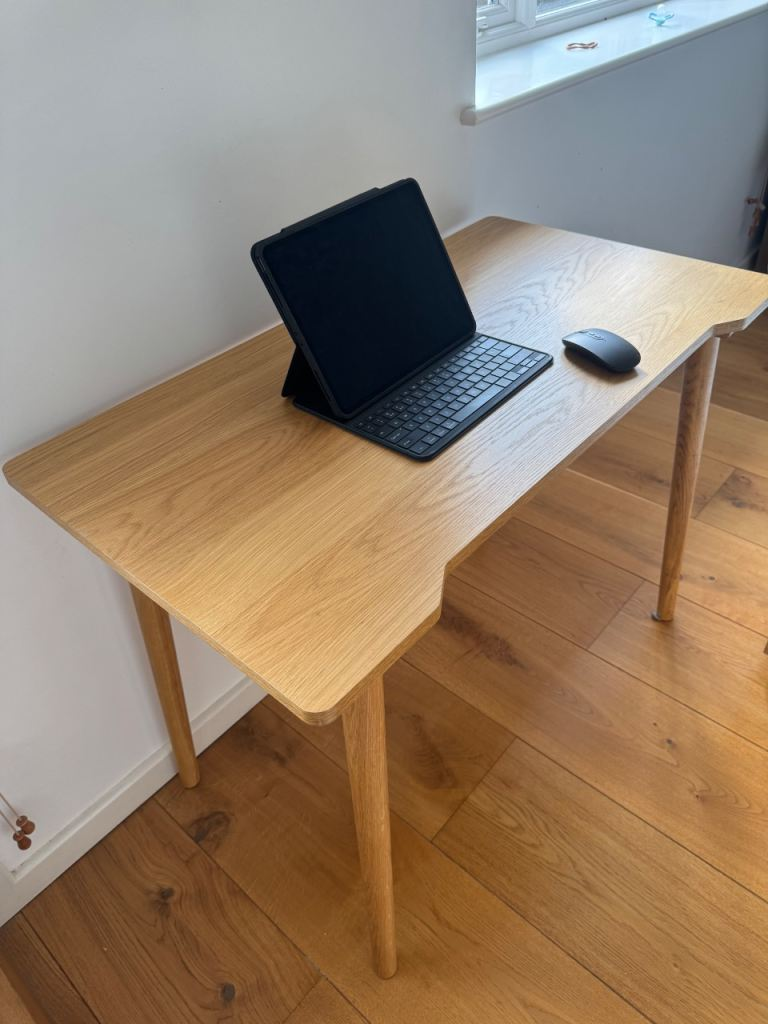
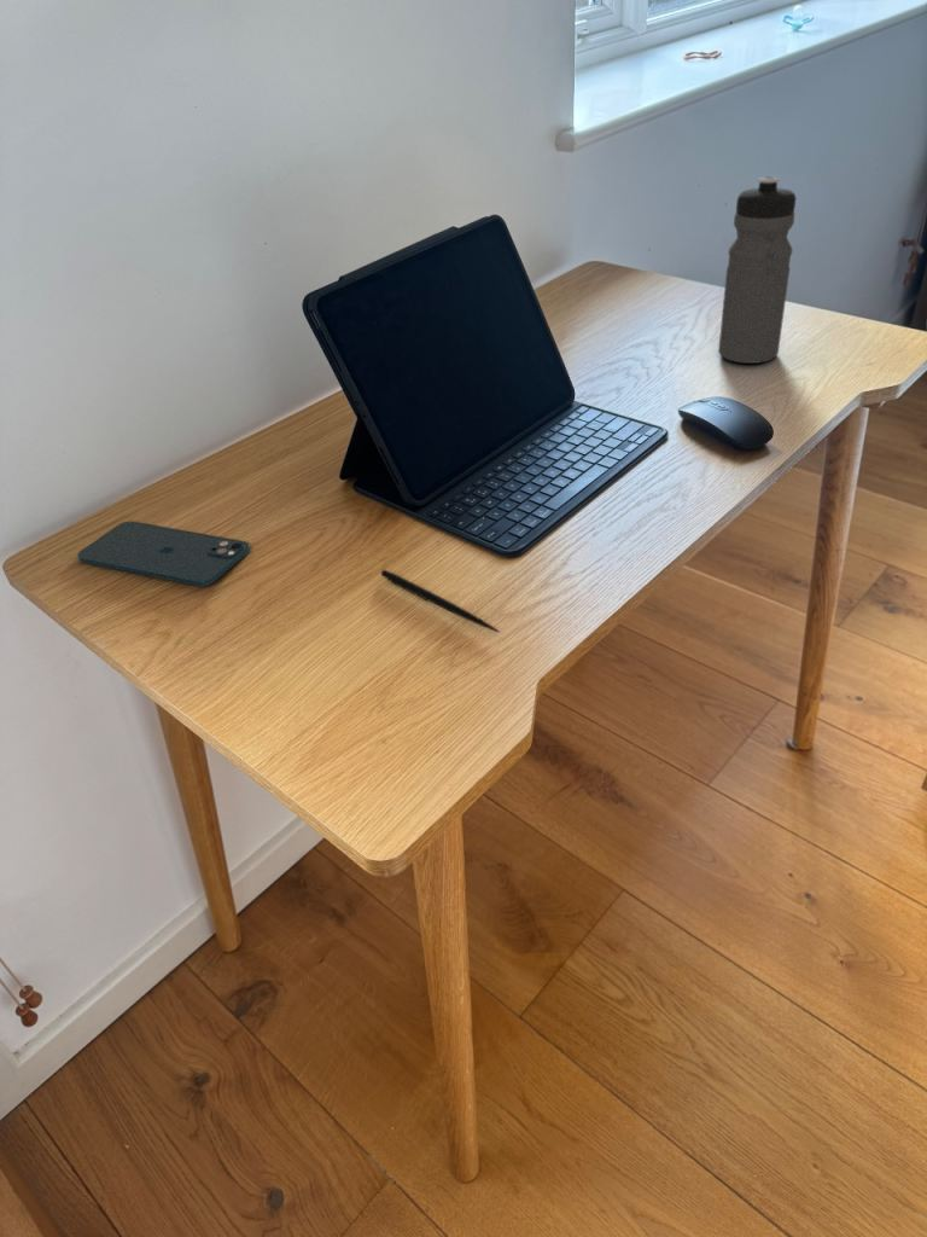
+ water bottle (757, 271)
+ smartphone (163, 551)
+ pen (437, 600)
